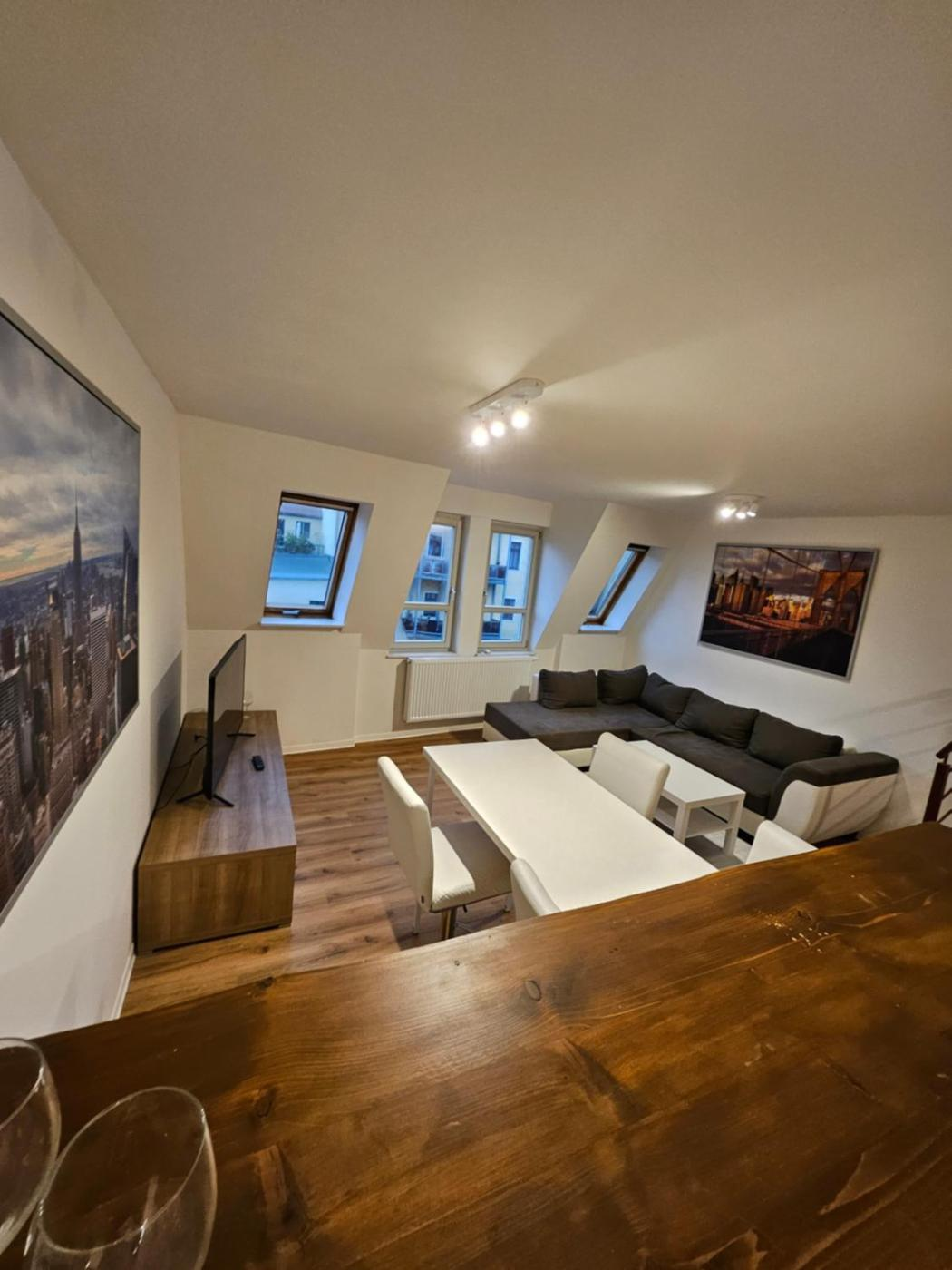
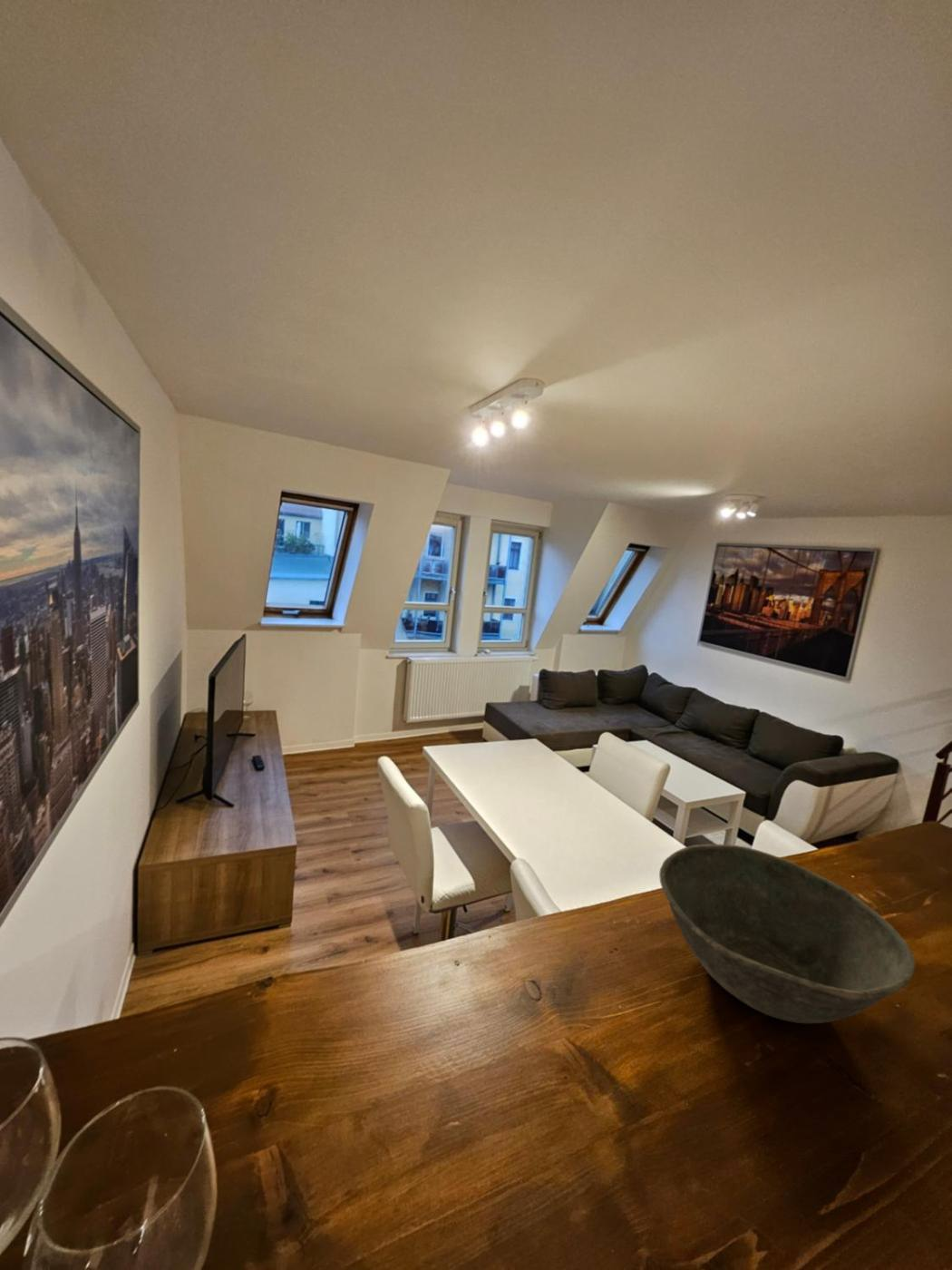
+ bowl (767, 940)
